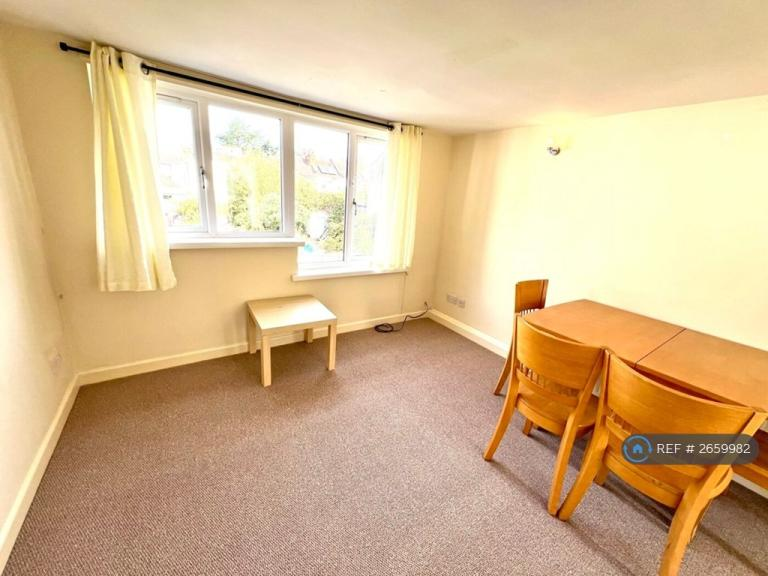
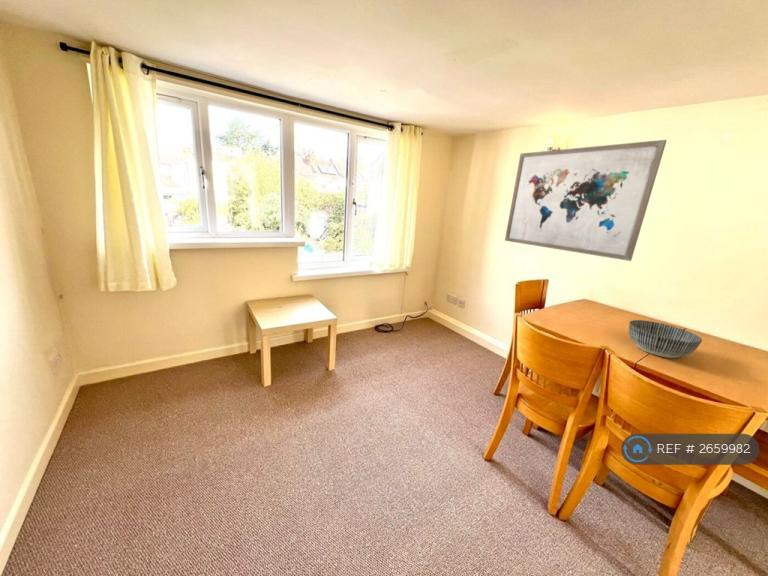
+ bowl (660, 340)
+ wall art (569, 200)
